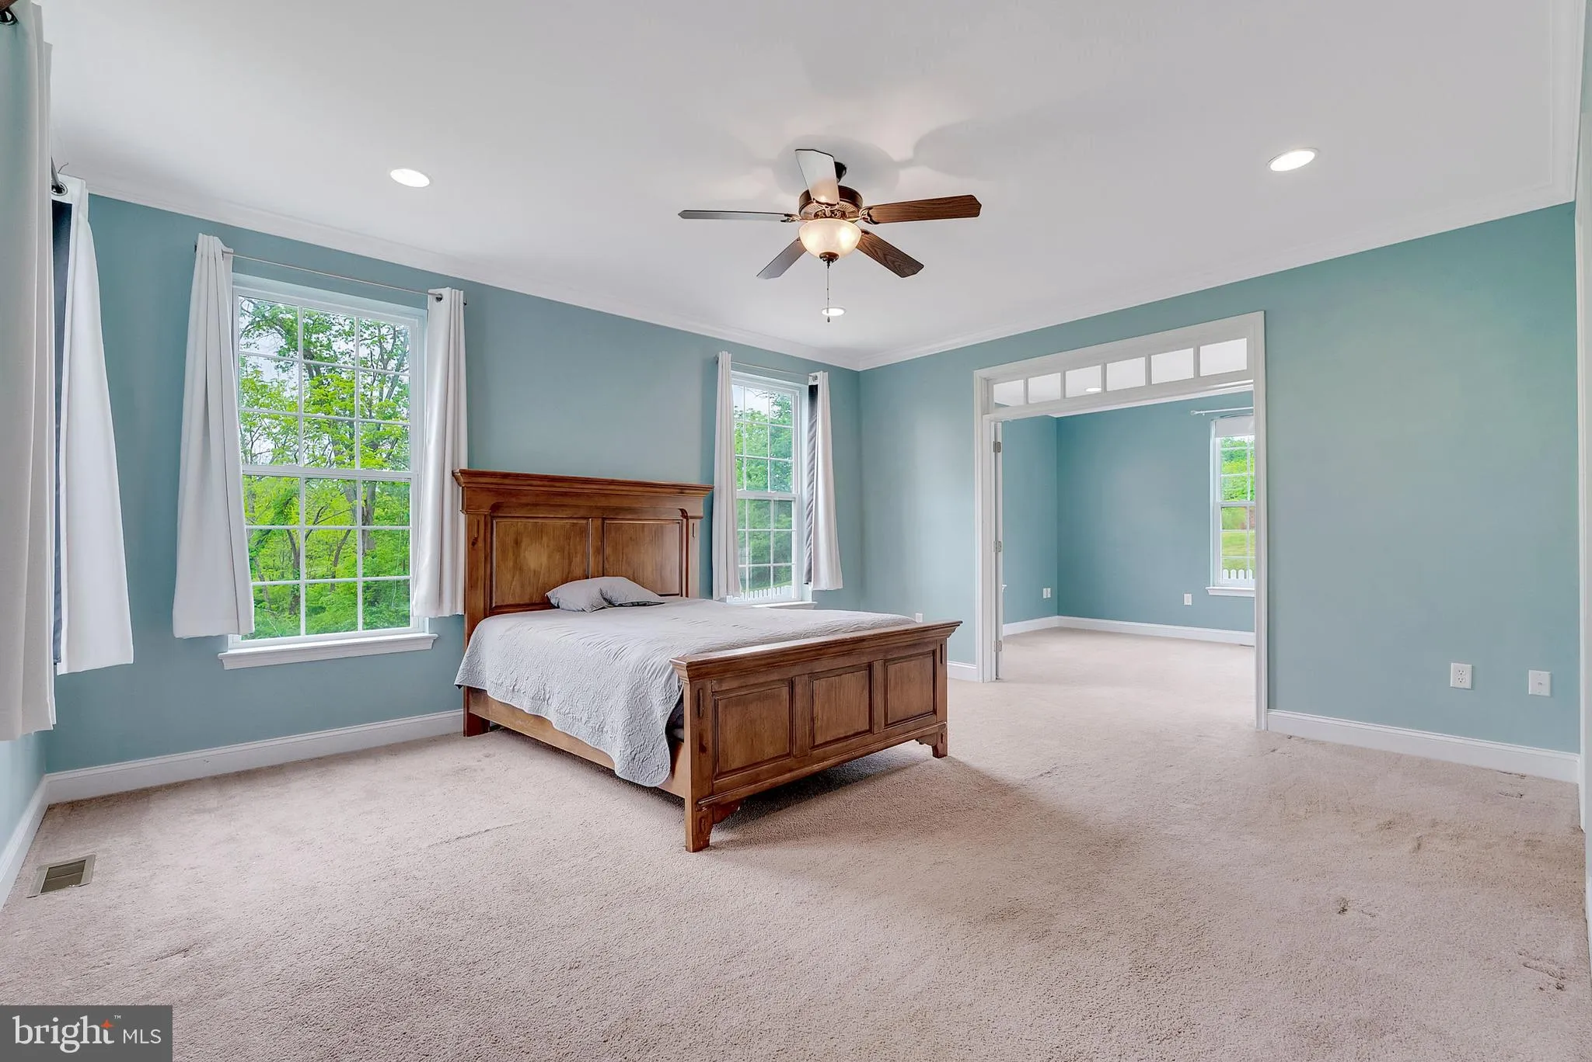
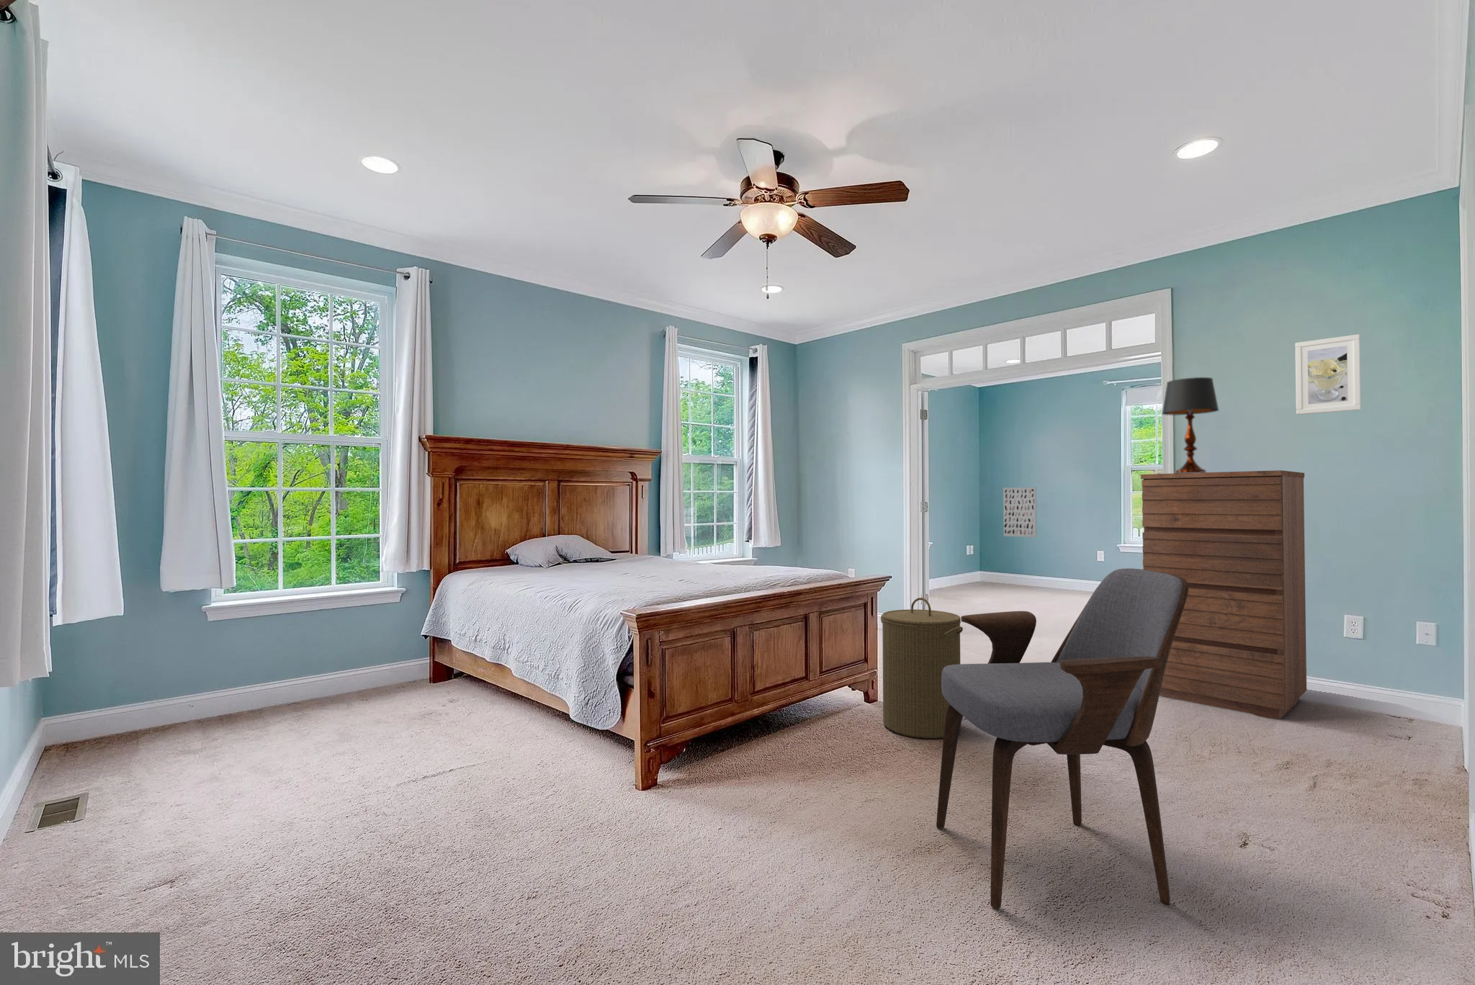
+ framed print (1328, 375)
+ armchair (1061, 716)
+ wall art (1019, 512)
+ table lamp (1190, 427)
+ dresser (1222, 585)
+ laundry hamper (920, 661)
